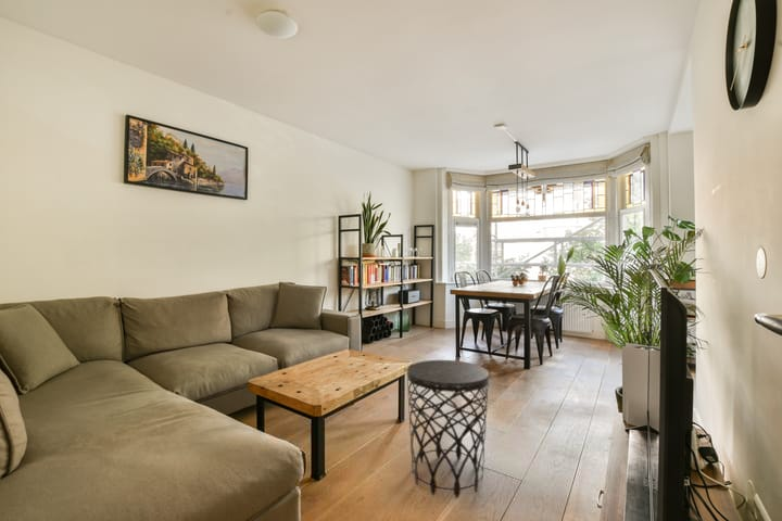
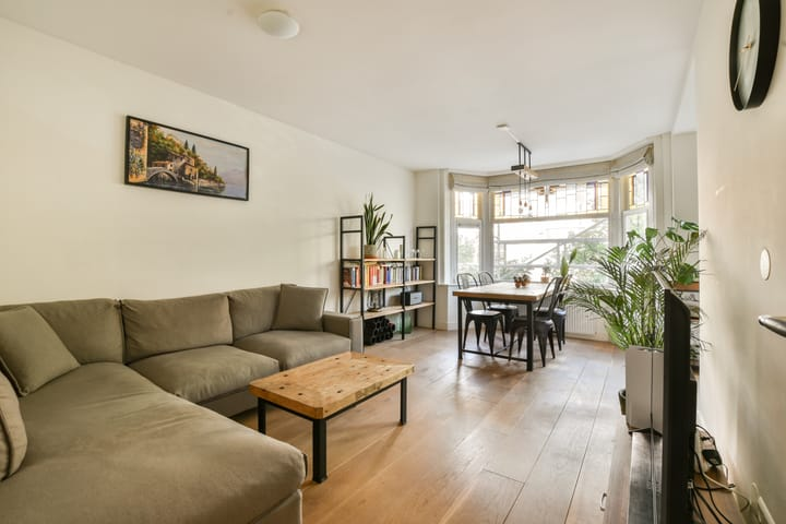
- side table (446, 422)
